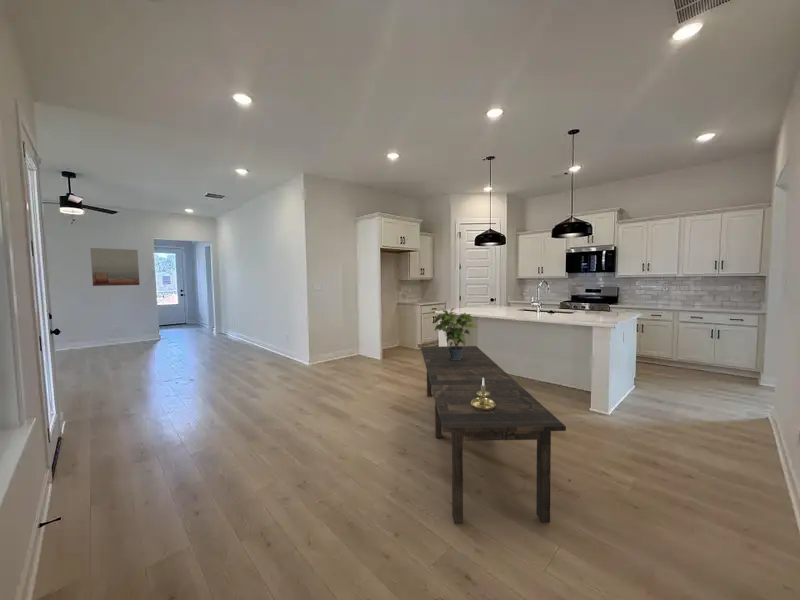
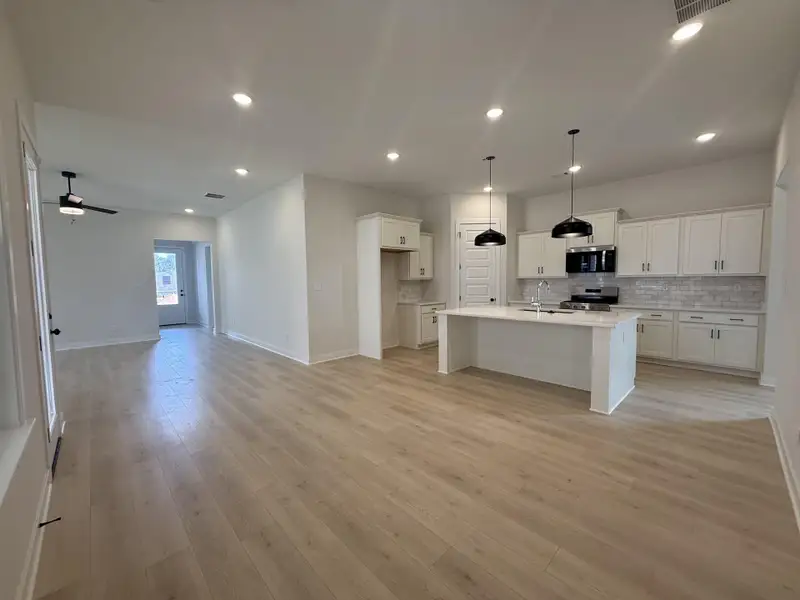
- potted plant (453, 333)
- candle holder (482, 390)
- dining table (466, 404)
- wall art (115, 267)
